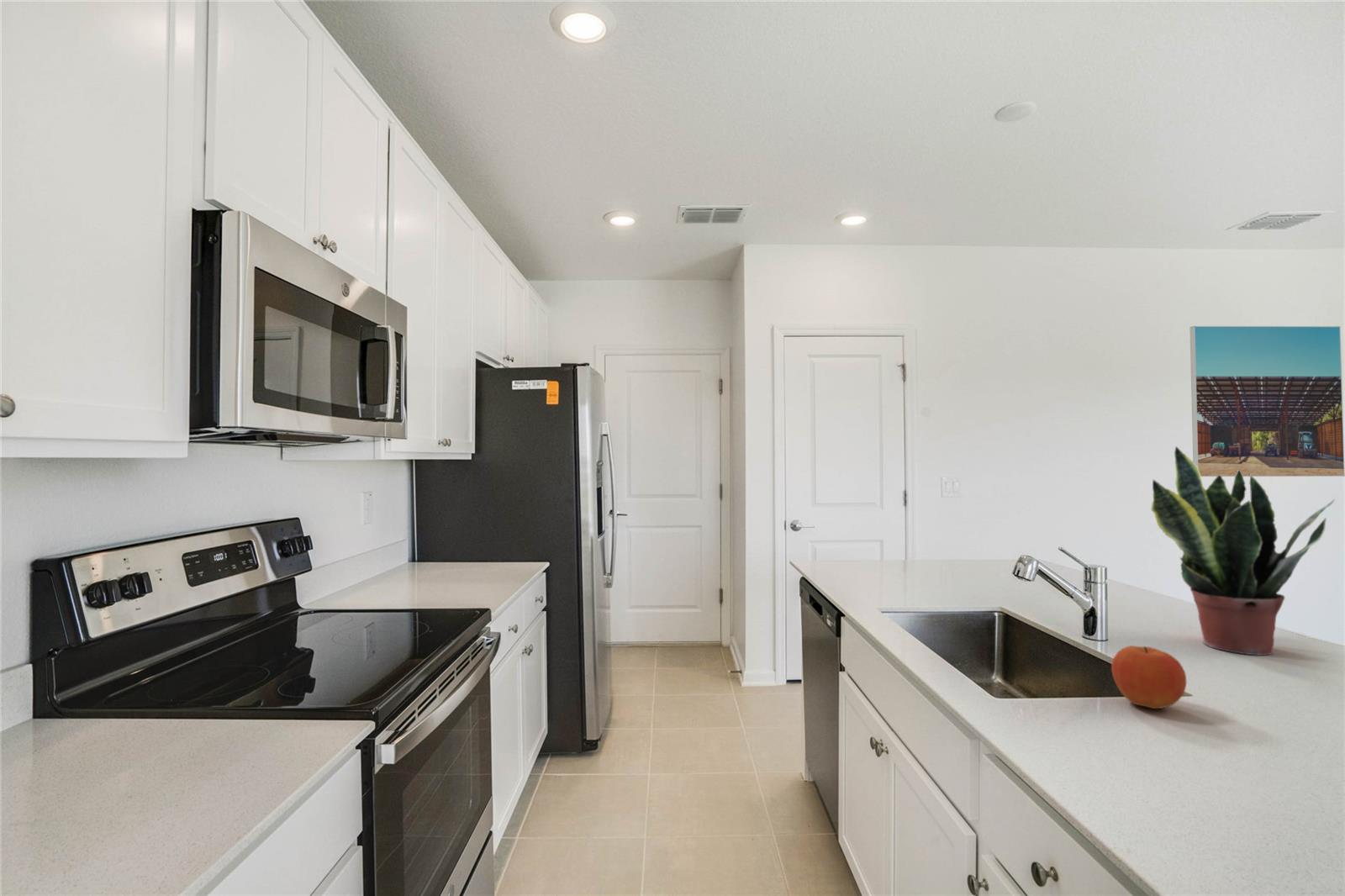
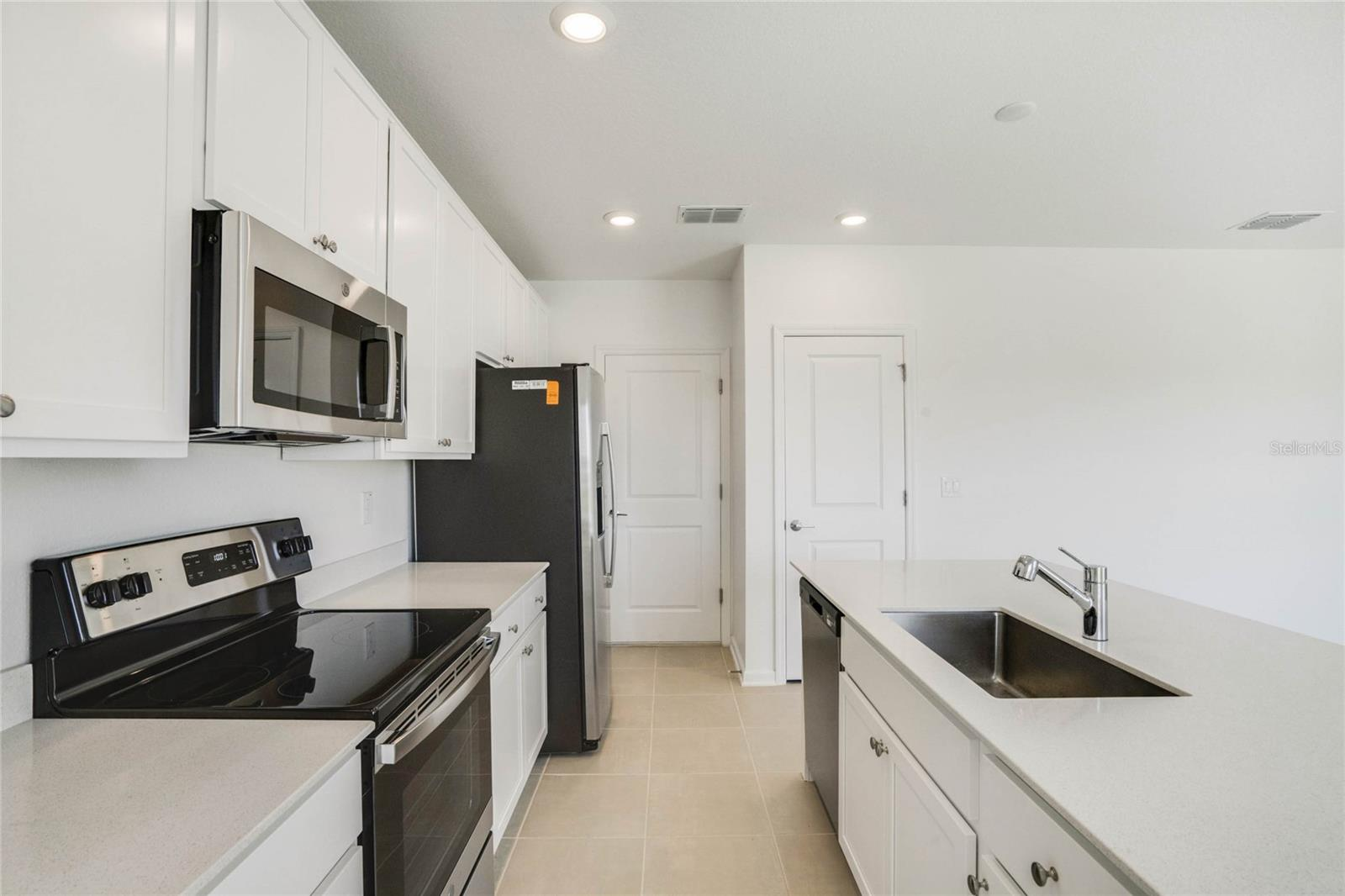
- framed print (1267, 401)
- potted plant (1232, 546)
- fruit (1147, 676)
